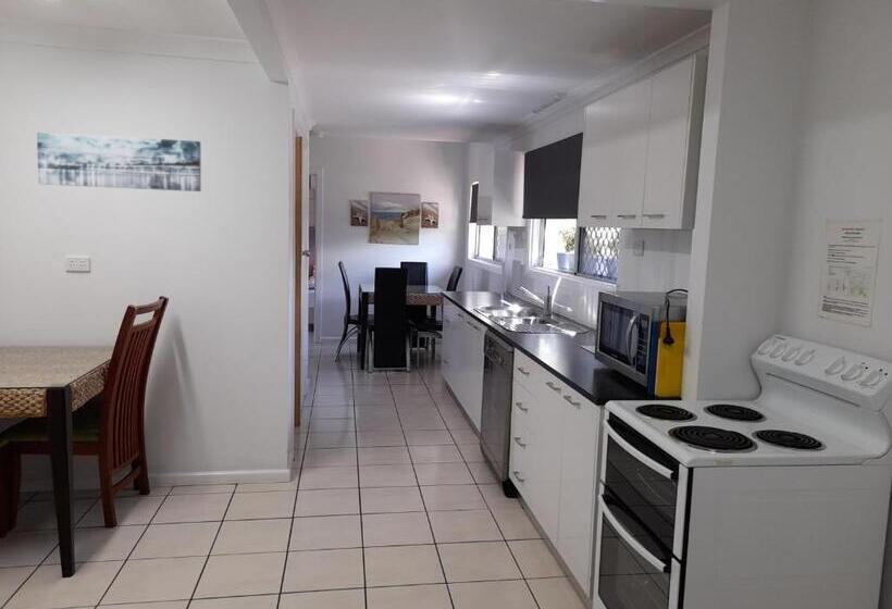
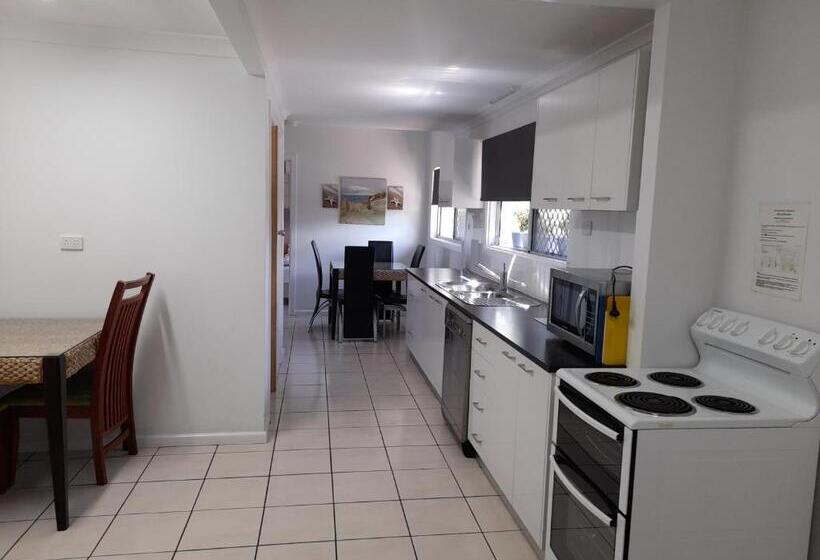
- wall art (121, 162)
